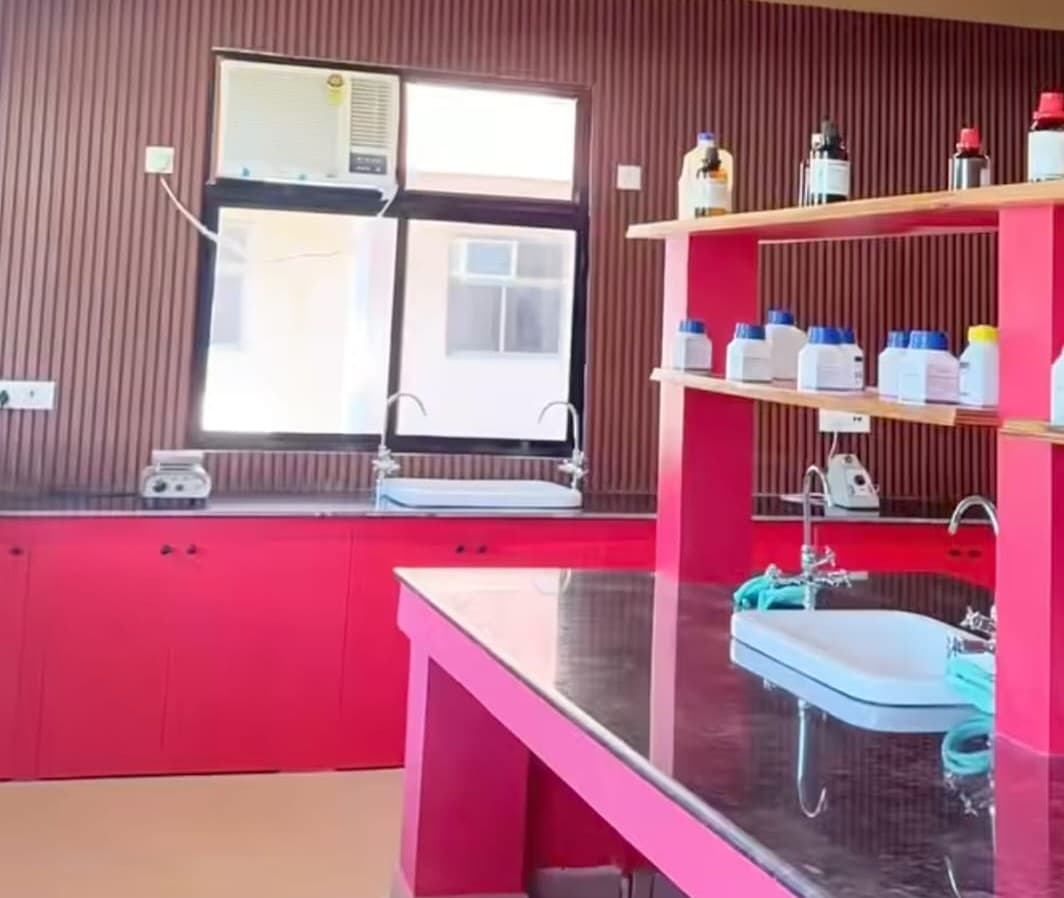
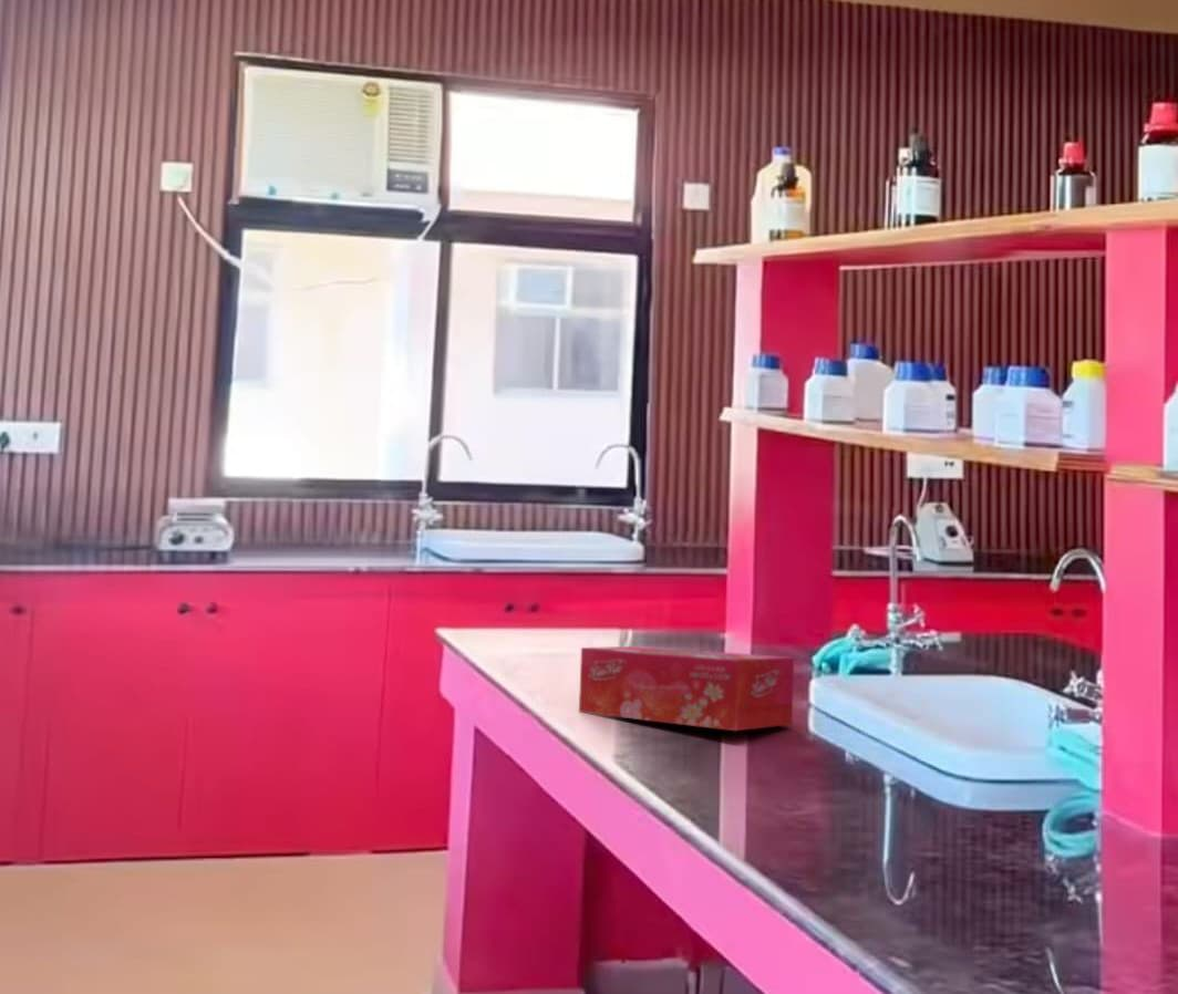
+ tissue box (684, 685)
